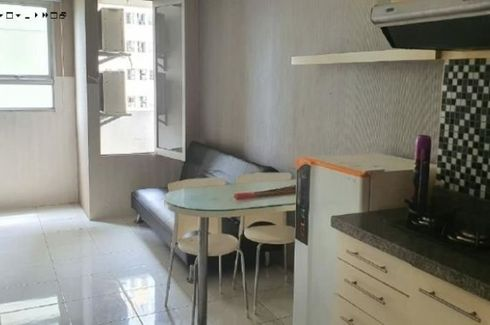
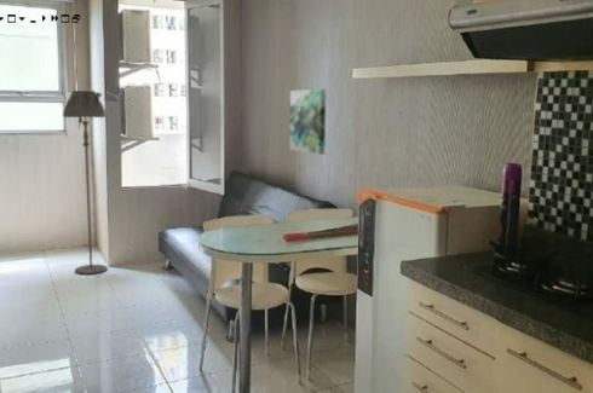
+ floor lamp (87, 181)
+ wall art (306, 121)
